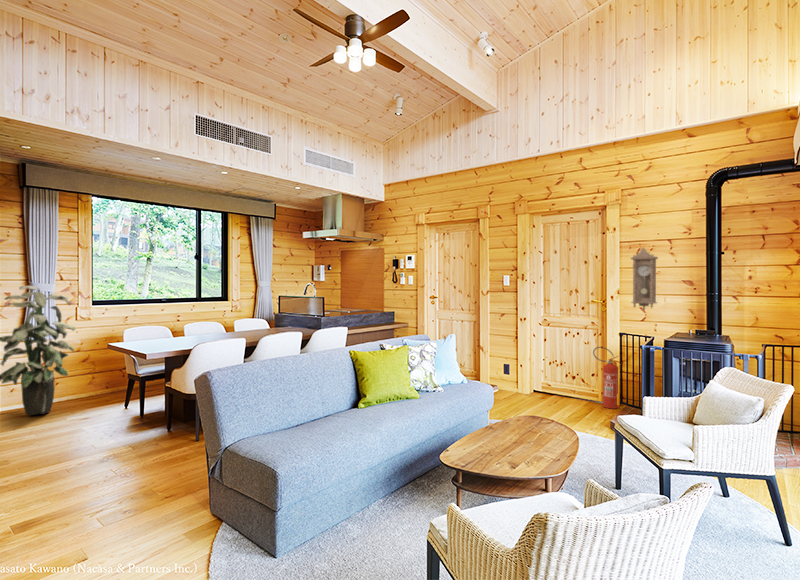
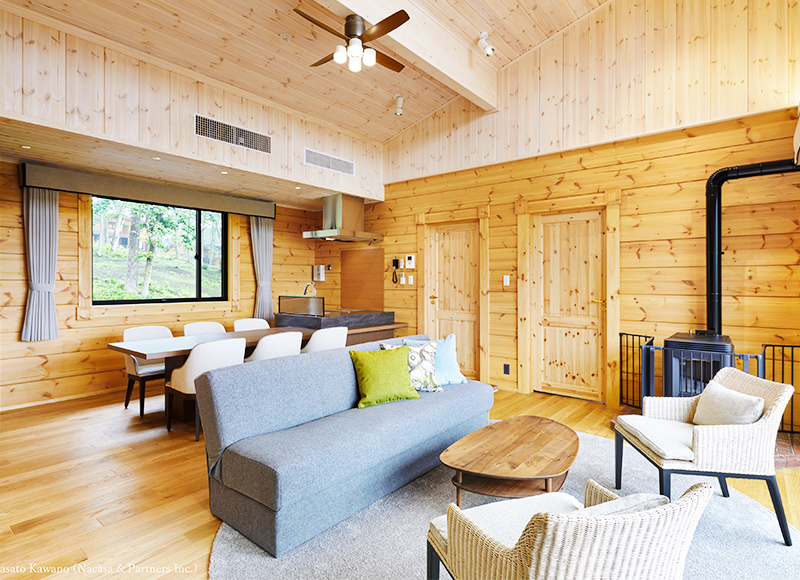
- fire extinguisher (606, 376)
- indoor plant (34, 349)
- pendulum clock (644, 279)
